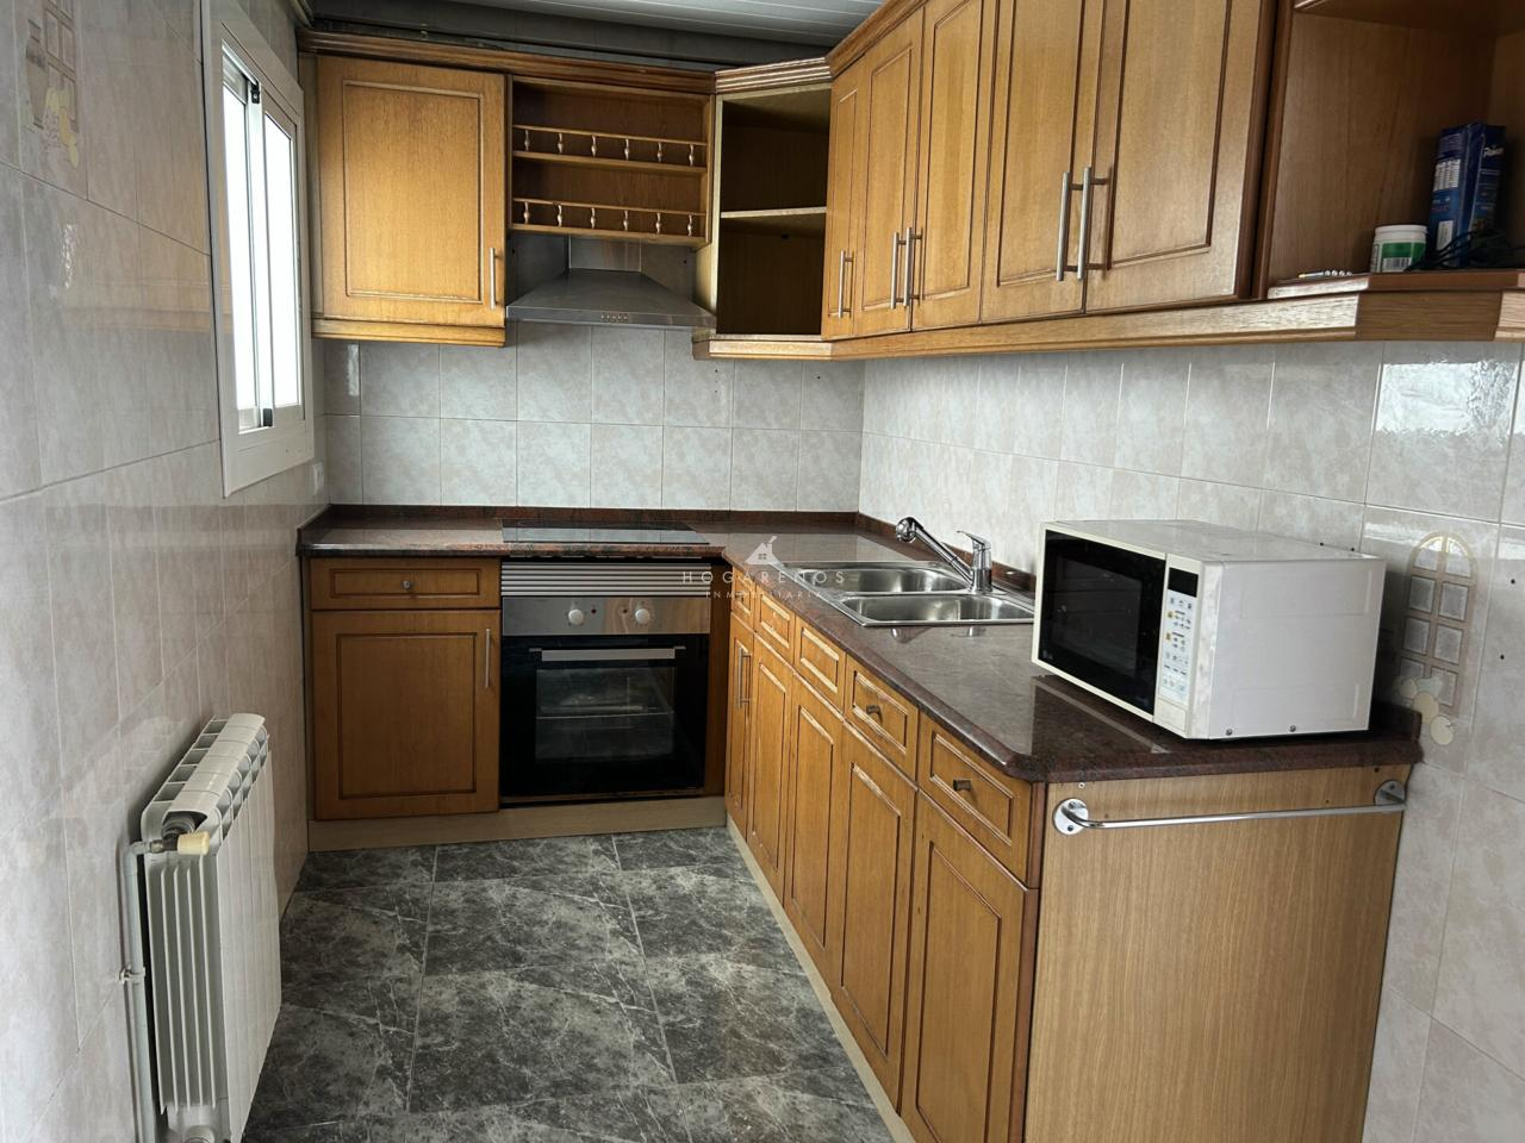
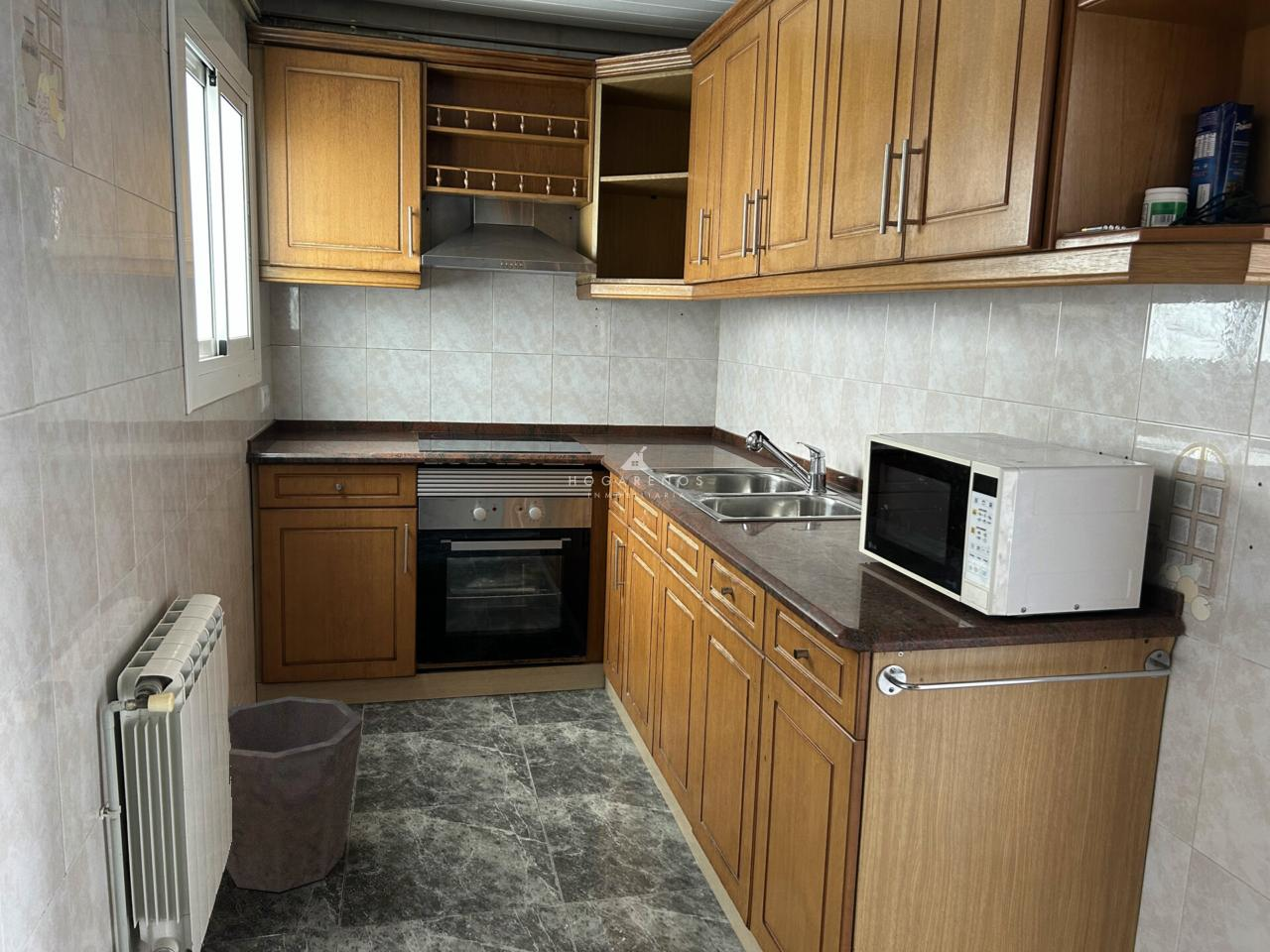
+ waste bin (284, 793)
